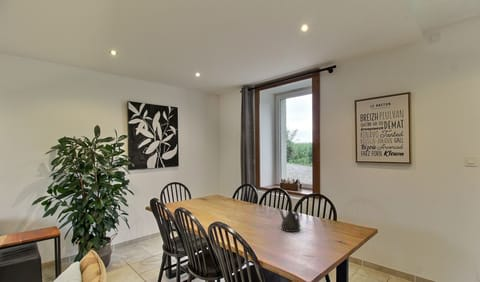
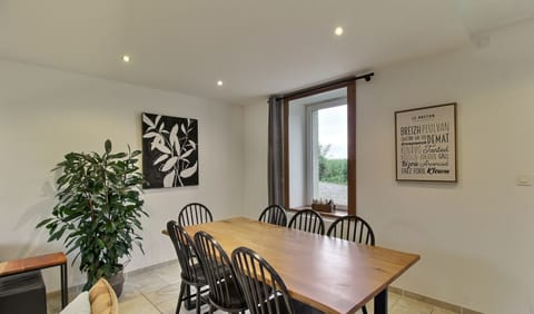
- teapot (288, 218)
